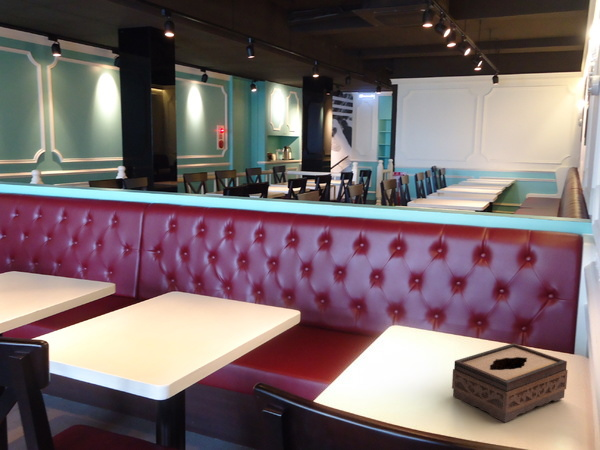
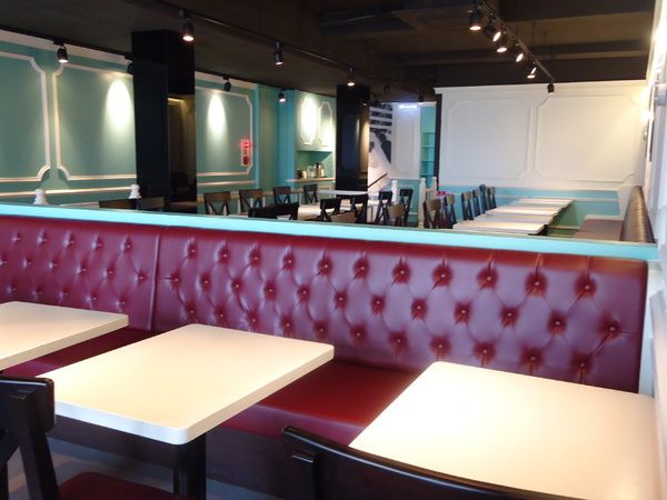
- tissue box (509, 379)
